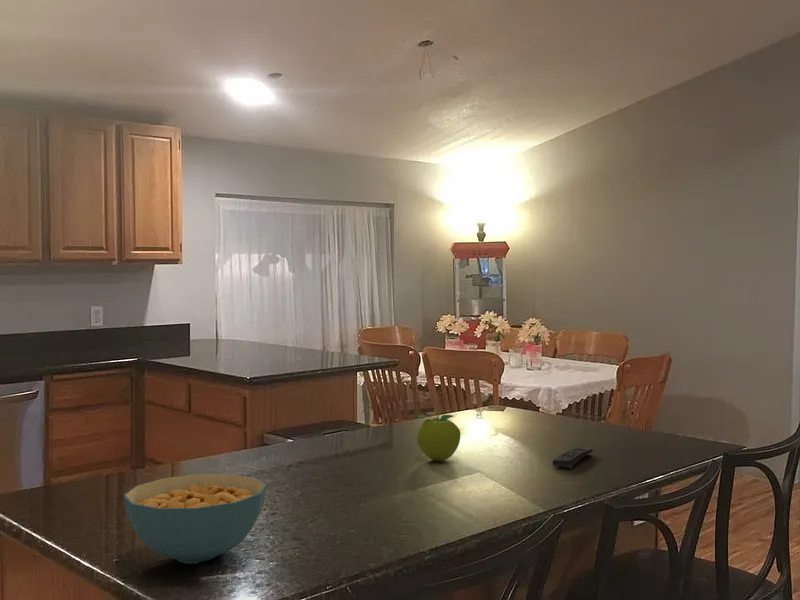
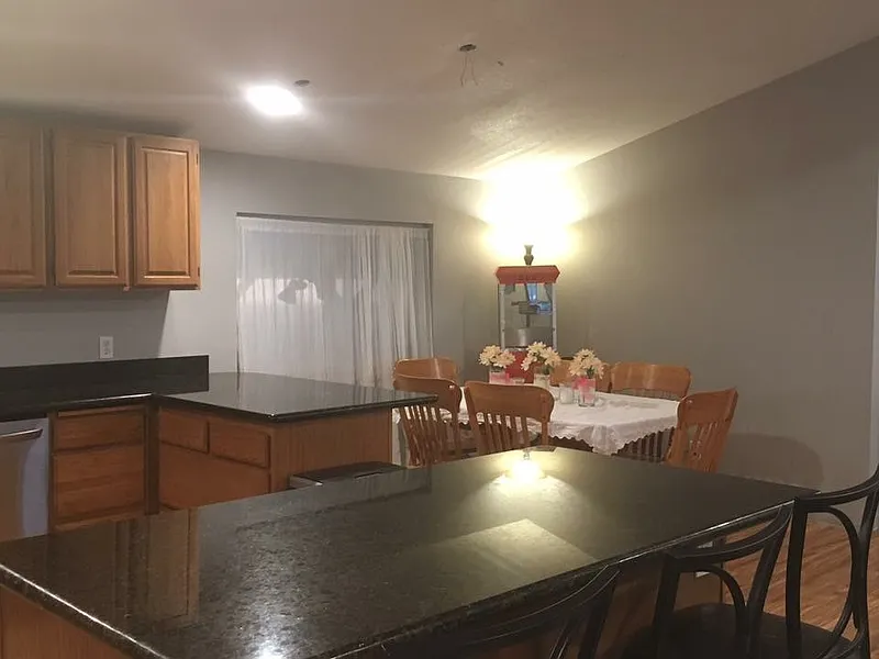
- cereal bowl (197, 523)
- remote control (574, 455)
- fruit (438, 436)
